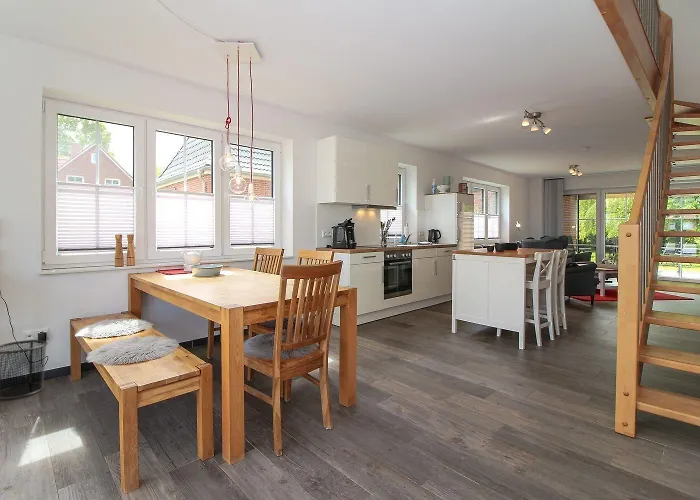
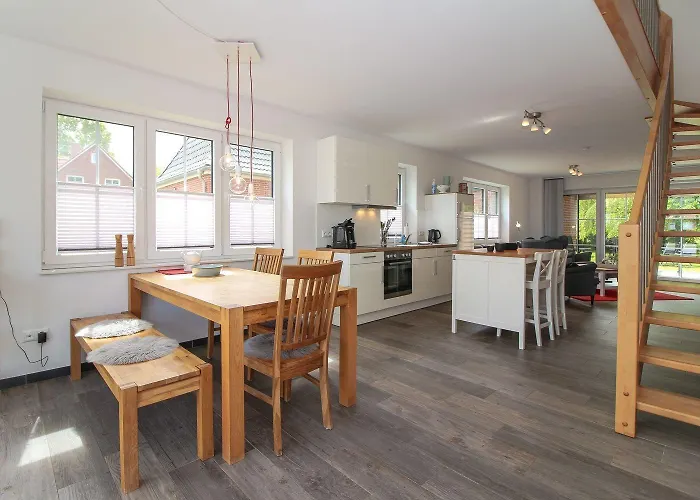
- waste bin (20, 368)
